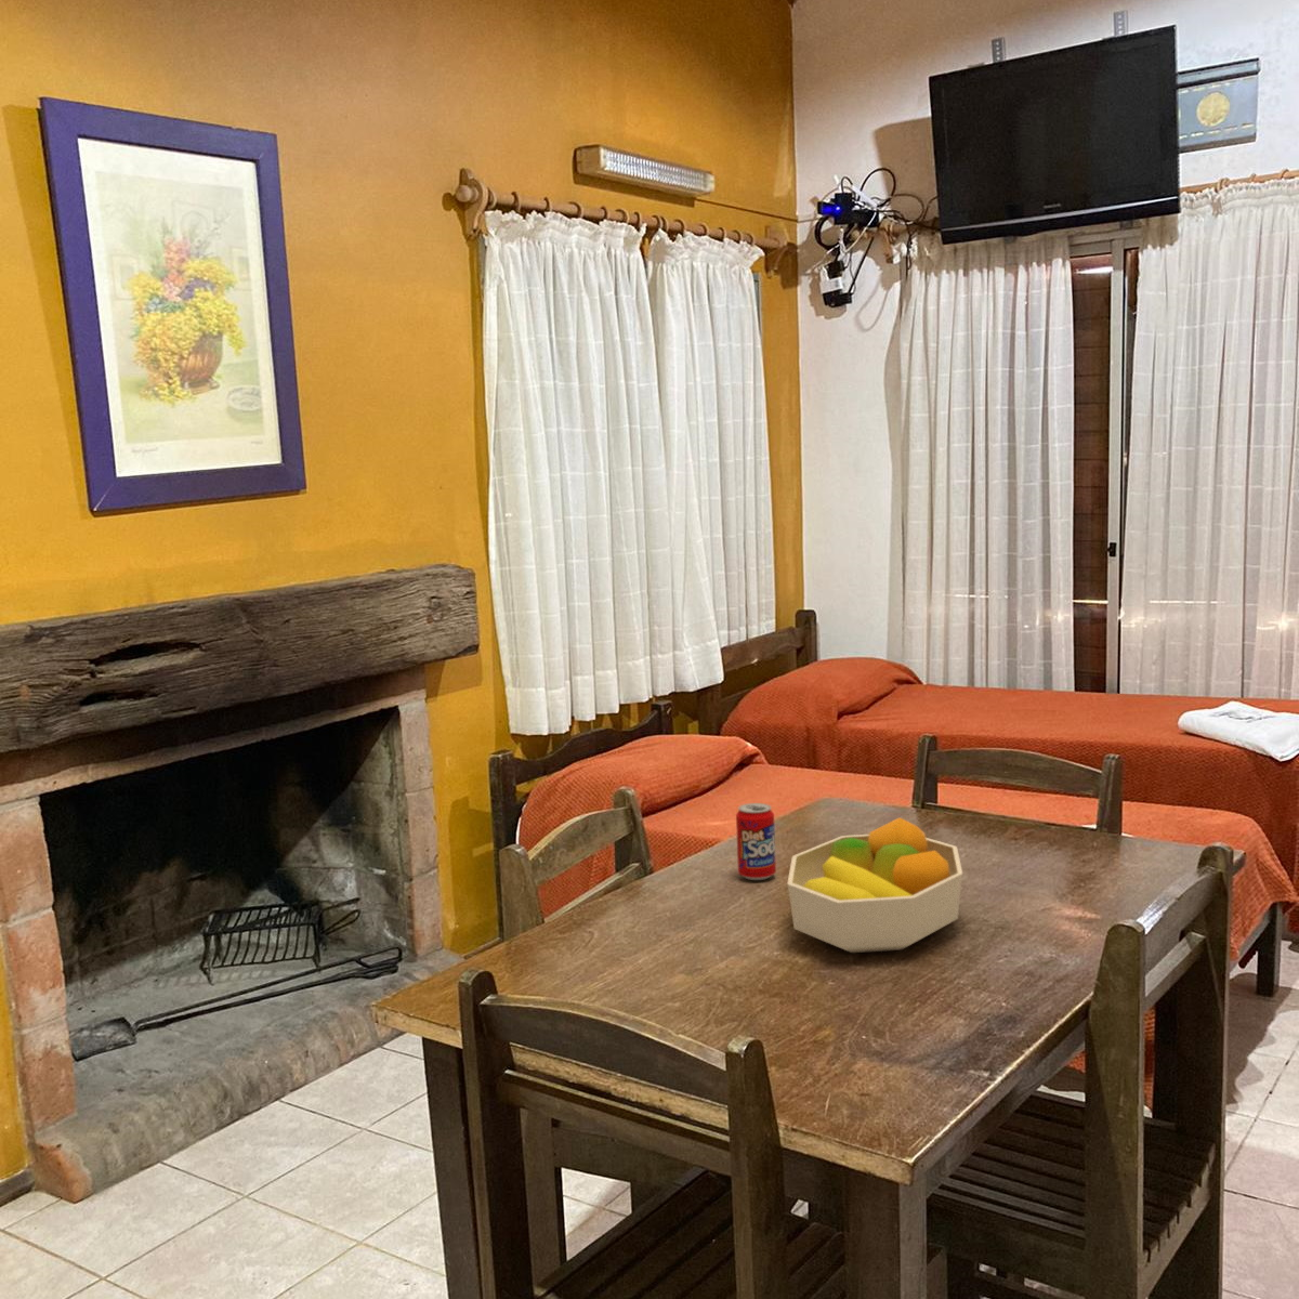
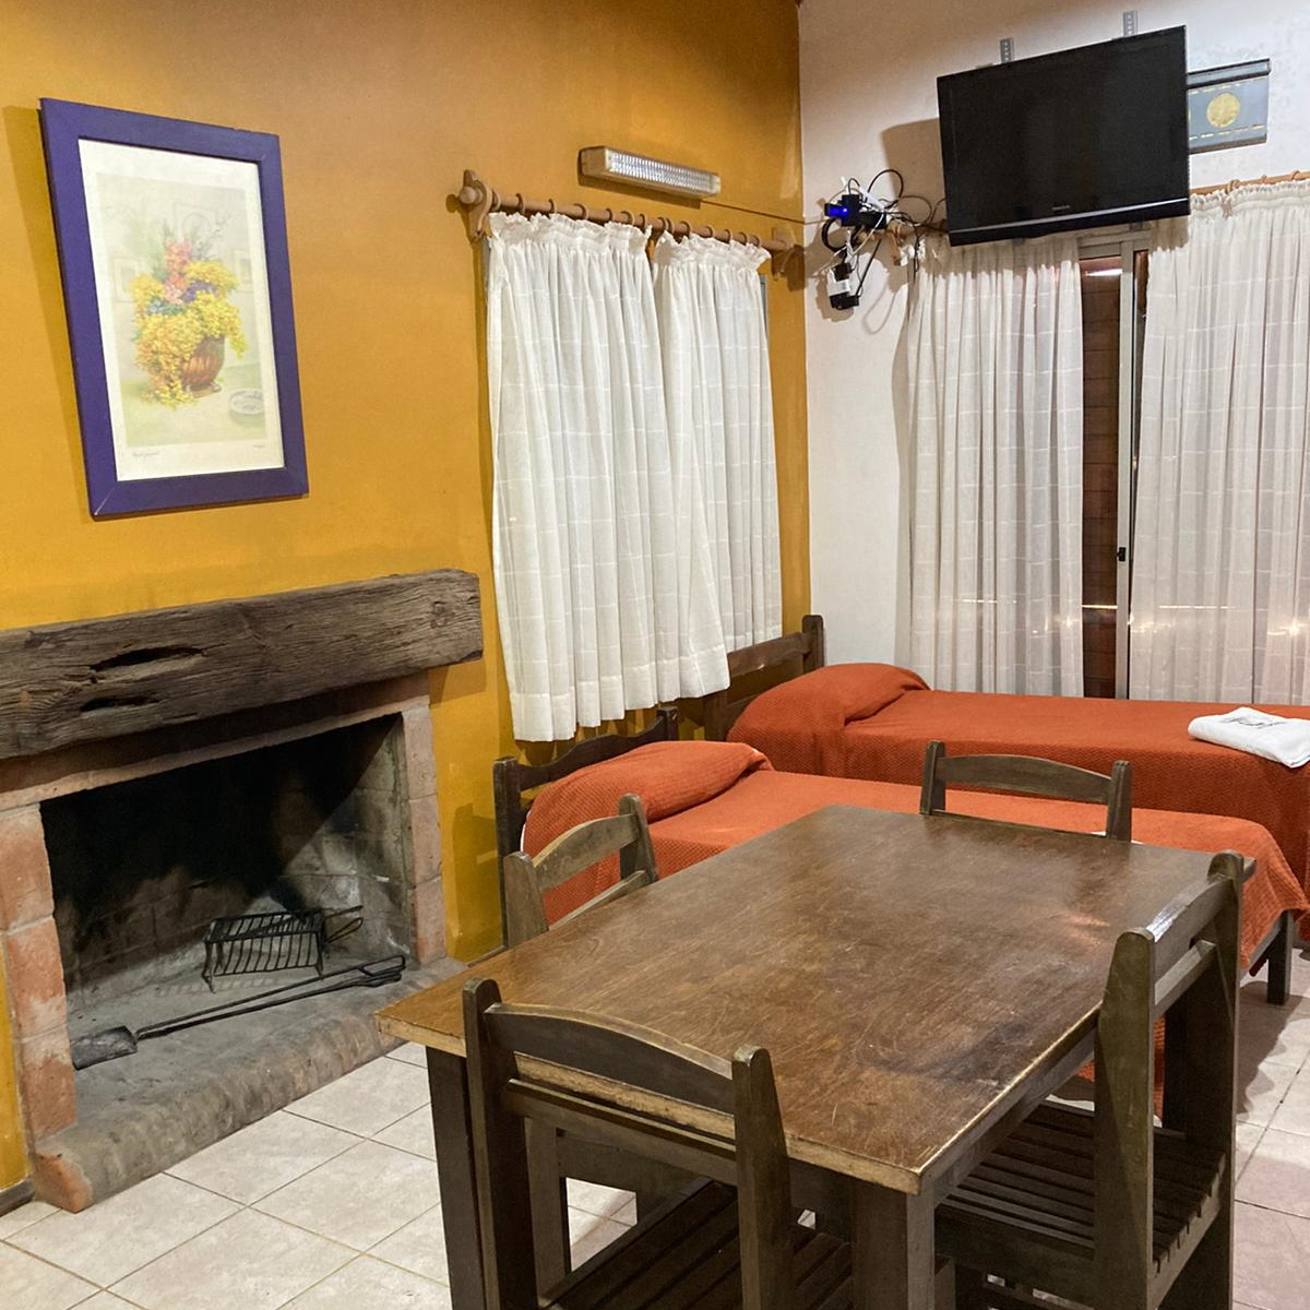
- beverage can (755, 841)
- fruit bowl (874, 880)
